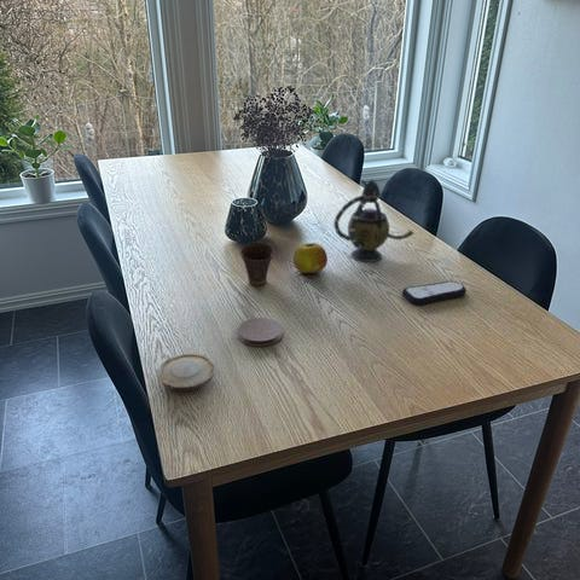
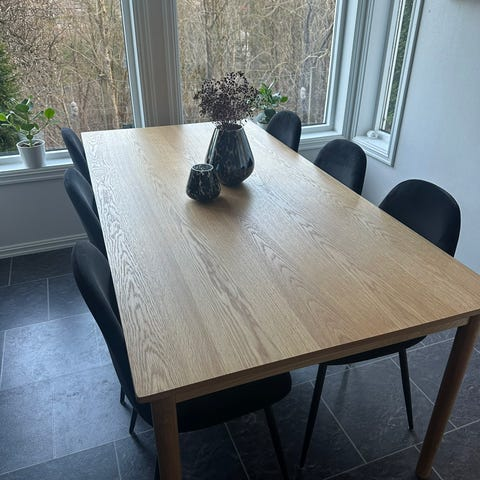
- cup (257, 266)
- remote control (435, 291)
- coaster (260, 331)
- fruit (309, 257)
- teapot (379, 216)
- wood slice (186, 373)
